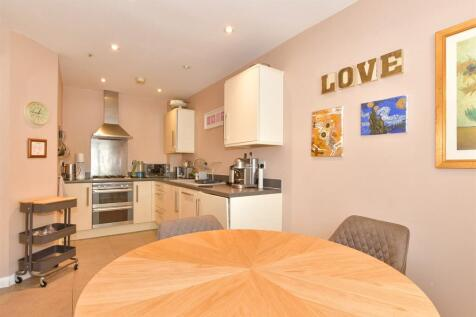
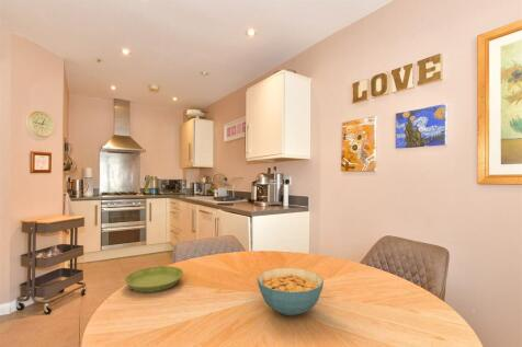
+ saucer (155, 279)
+ cereal bowl (290, 294)
